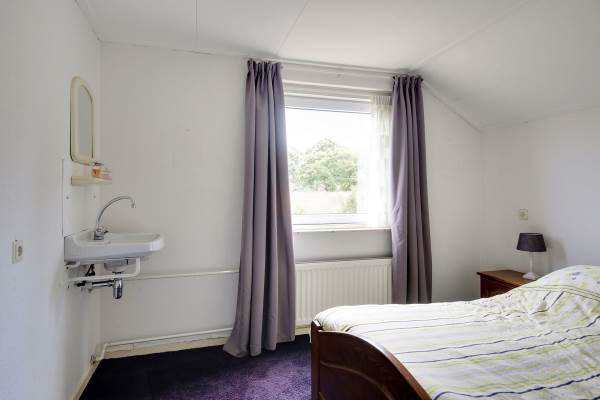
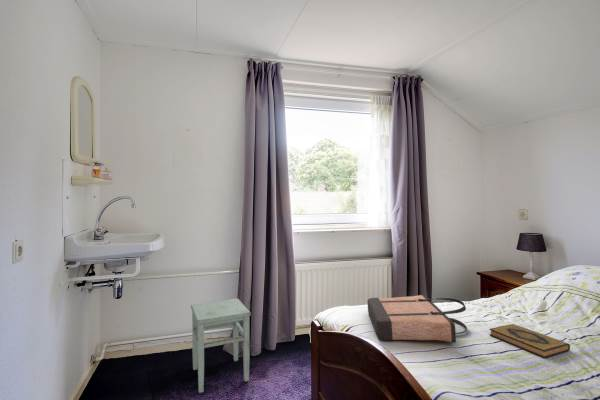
+ stool (219, 341)
+ hardback book (527, 339)
+ shopping bag (417, 313)
